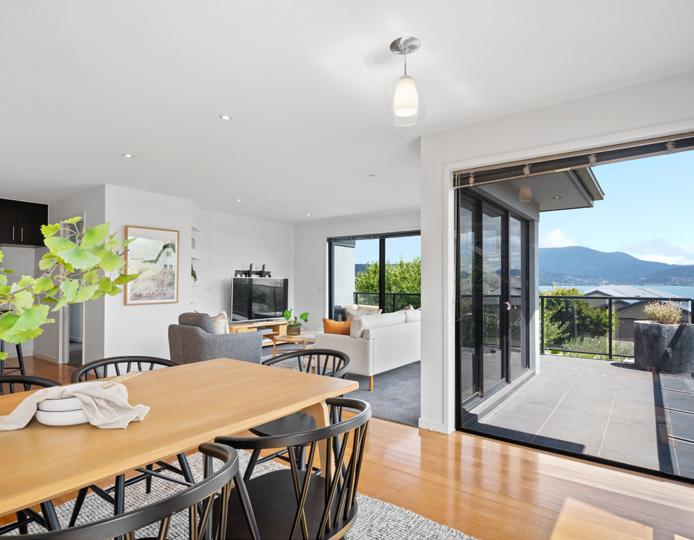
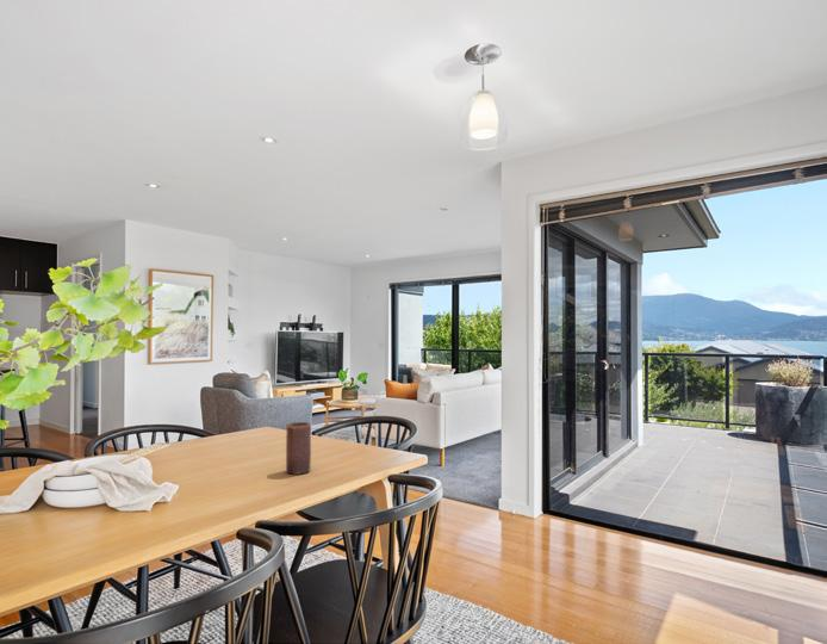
+ candle (298, 447)
